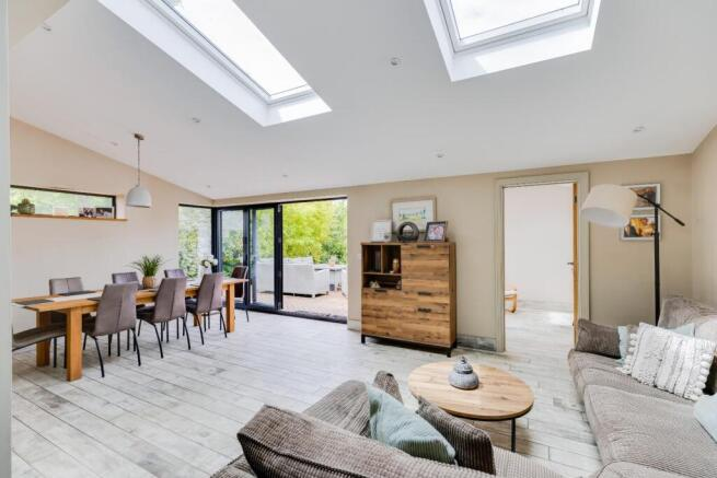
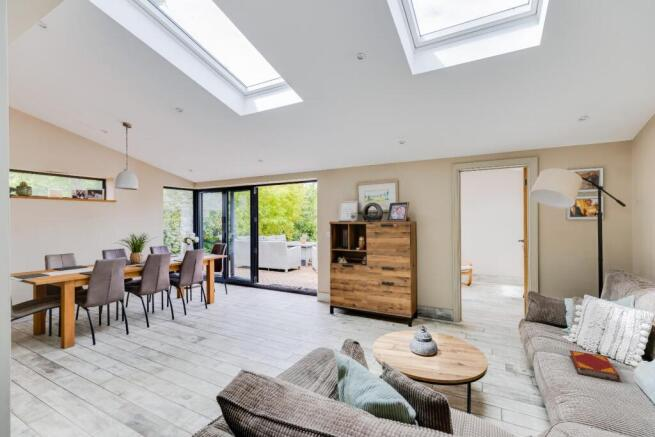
+ hardback book (592, 364)
